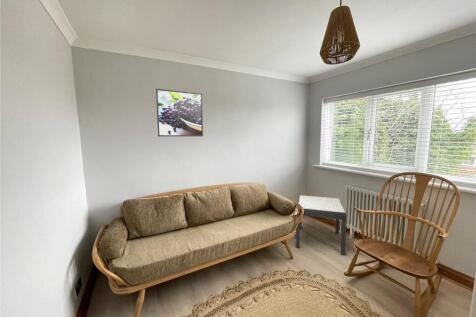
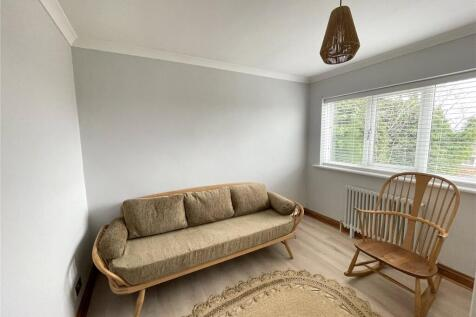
- side table (319, 216)
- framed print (180, 114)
